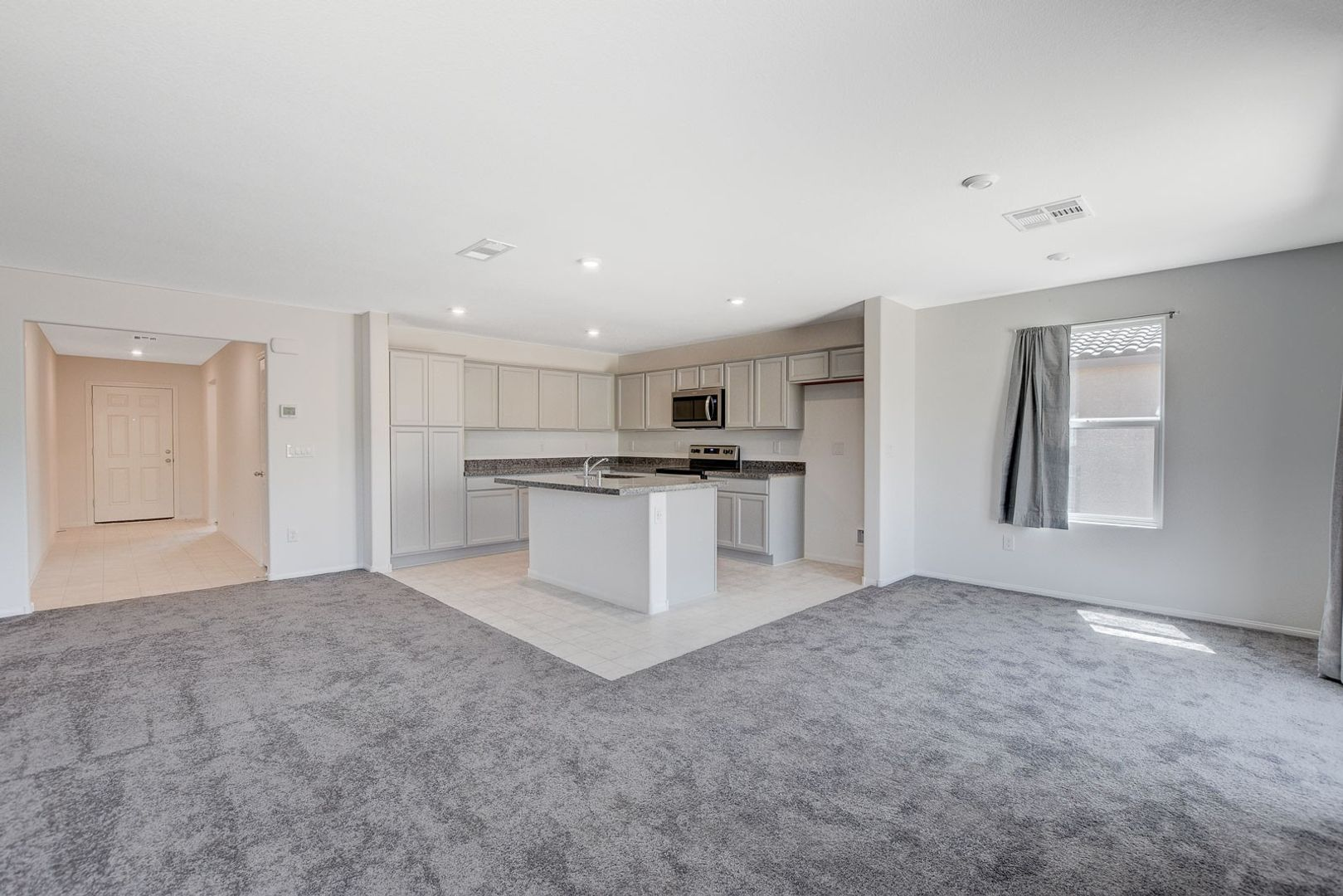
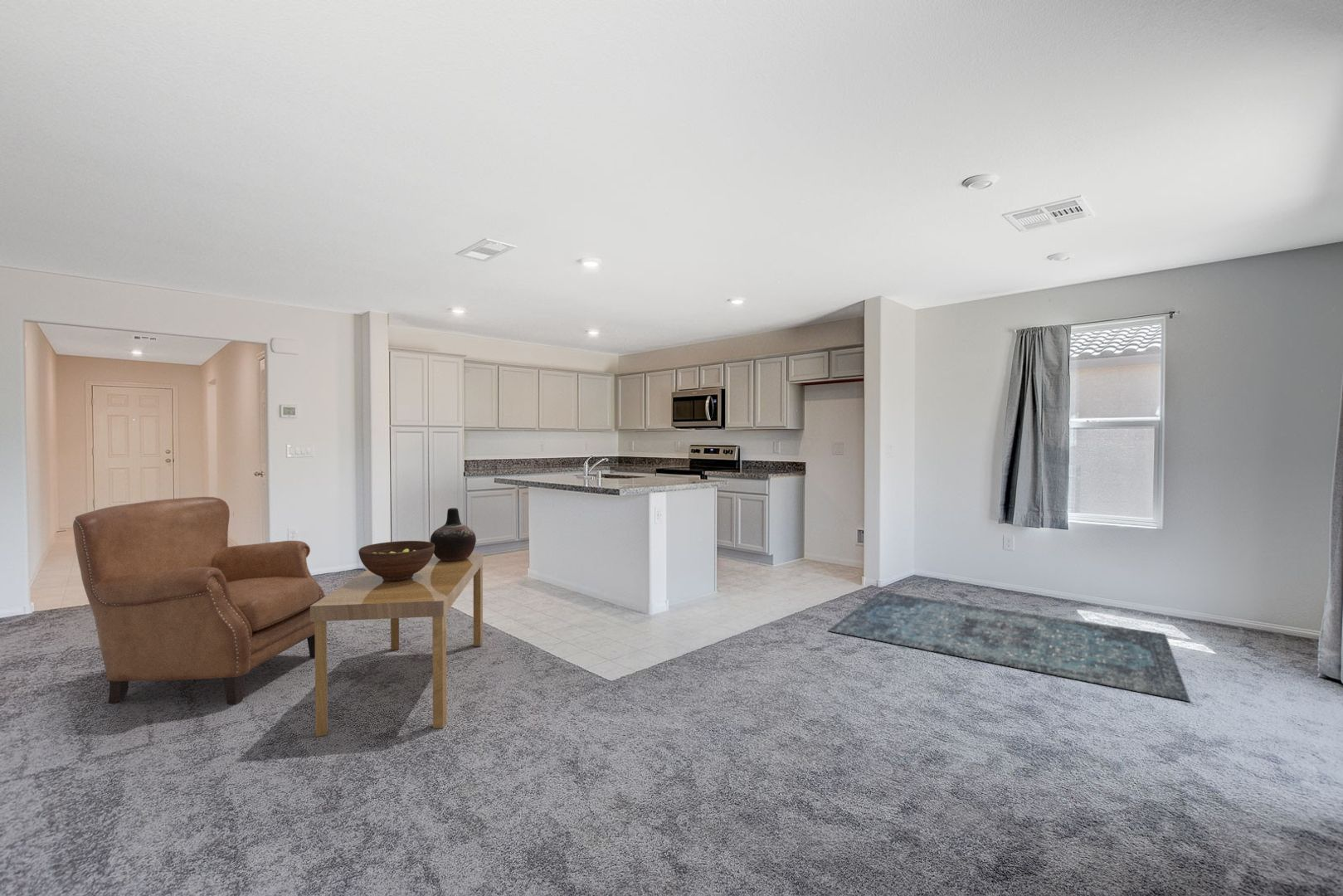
+ dining table (410, 617)
+ vase (453, 533)
+ chair (208, 590)
+ rug (995, 632)
+ fruit bowl (397, 562)
